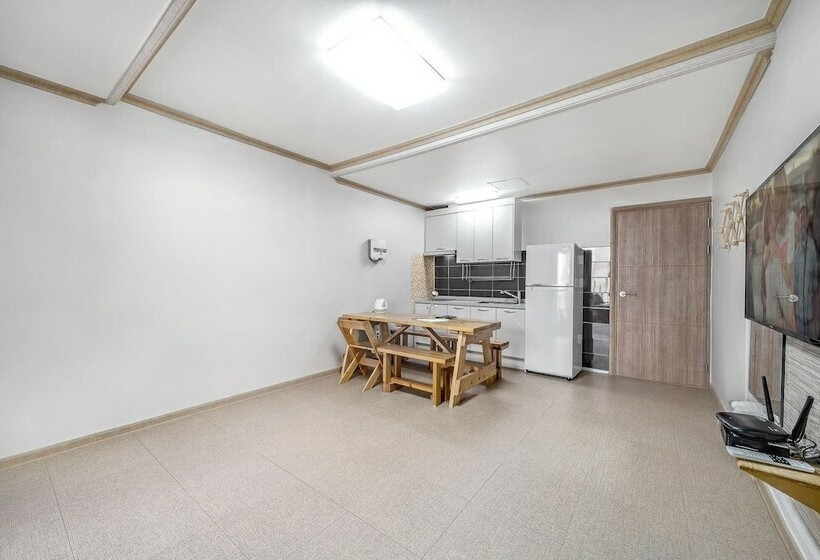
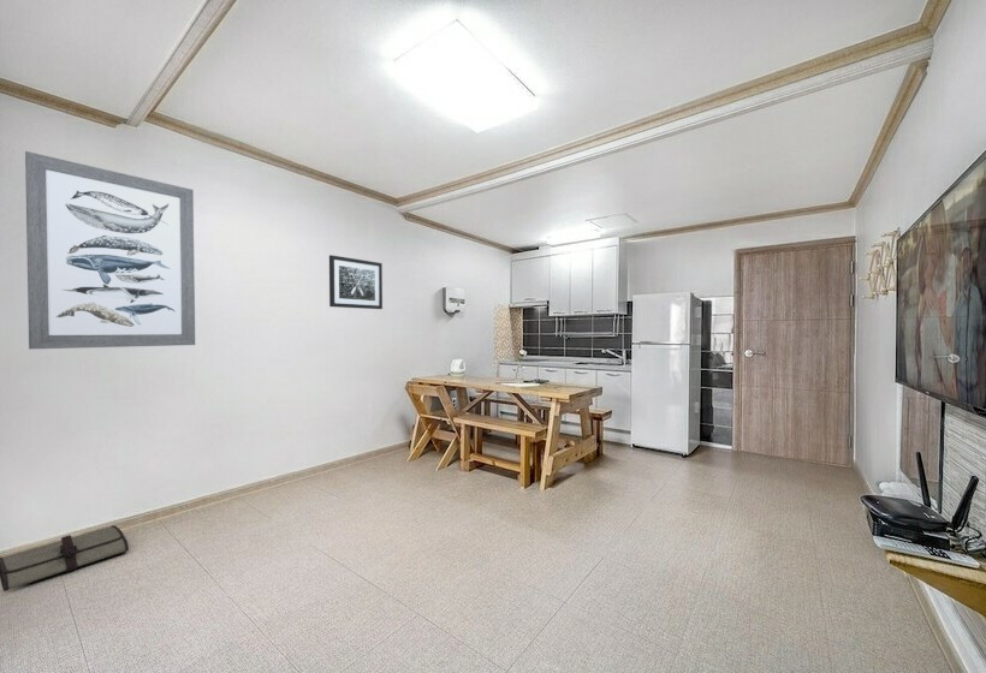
+ wall art (120, 260)
+ tool roll (65, 547)
+ wall art (357, 284)
